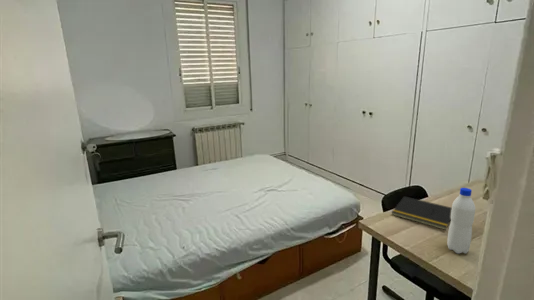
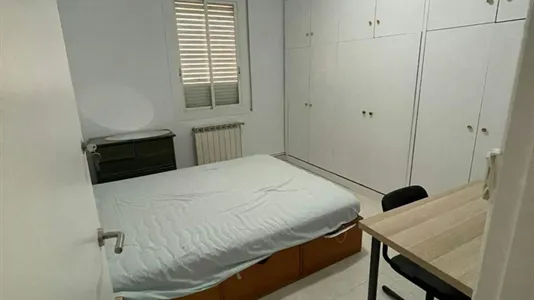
- water bottle (461, 220)
- notepad (423, 211)
